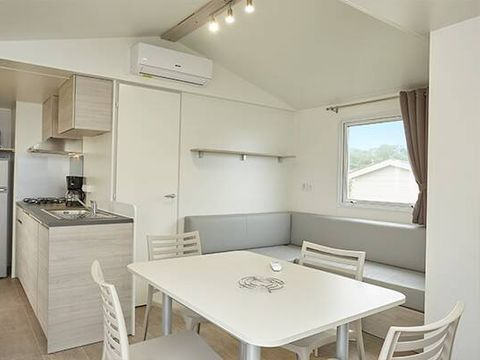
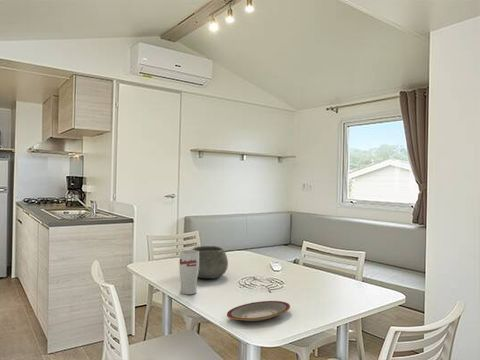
+ bowl (207, 262)
+ plate (259, 312)
+ cup (188, 272)
